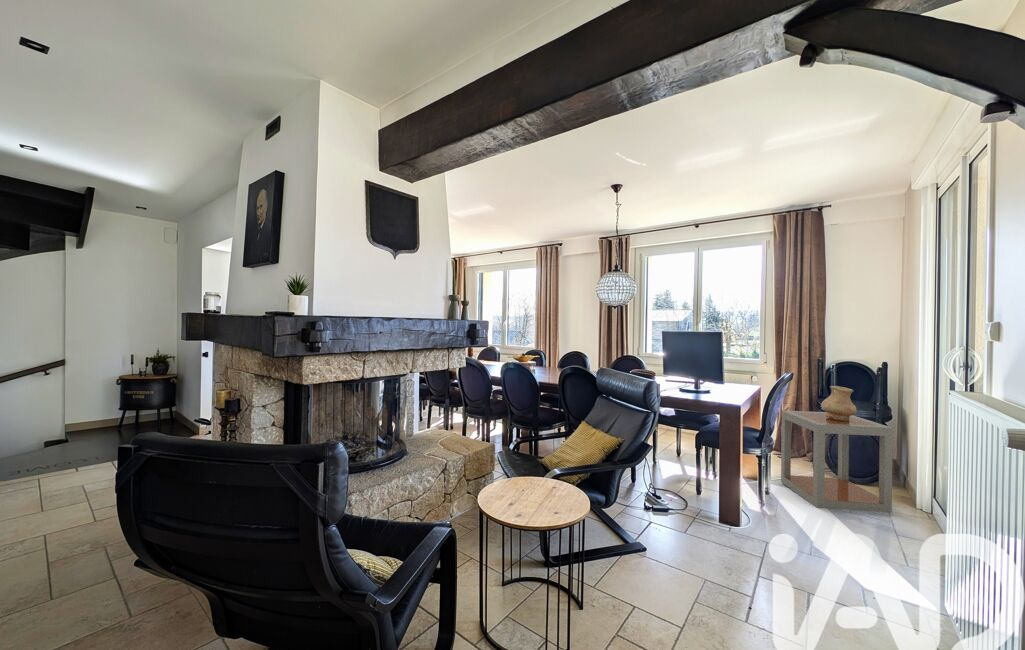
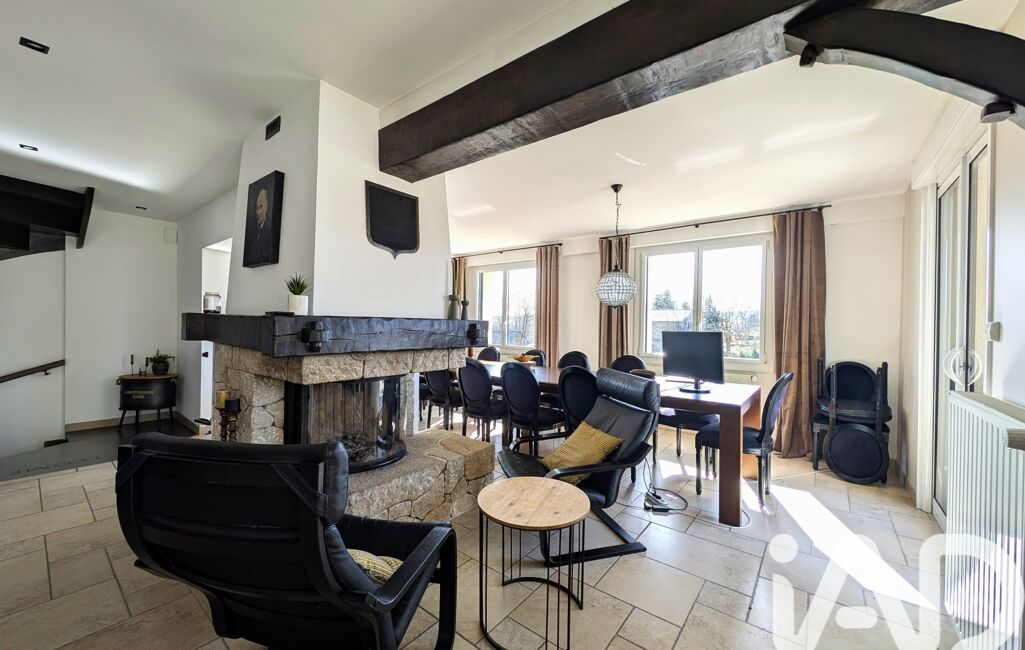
- vase (838, 402)
- side table (838, 457)
